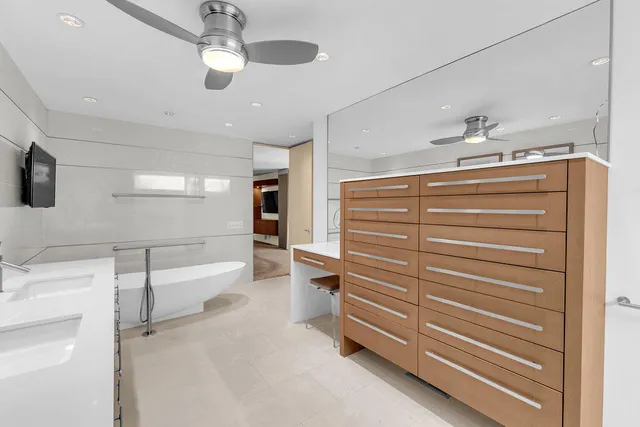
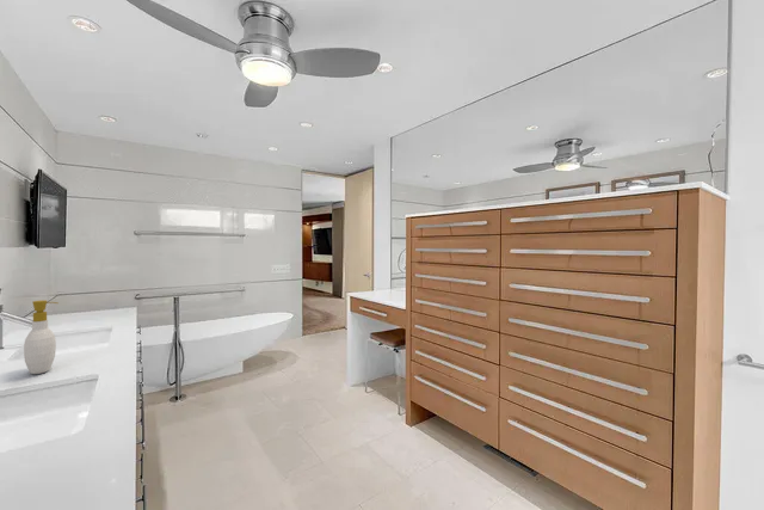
+ soap bottle (42, 336)
